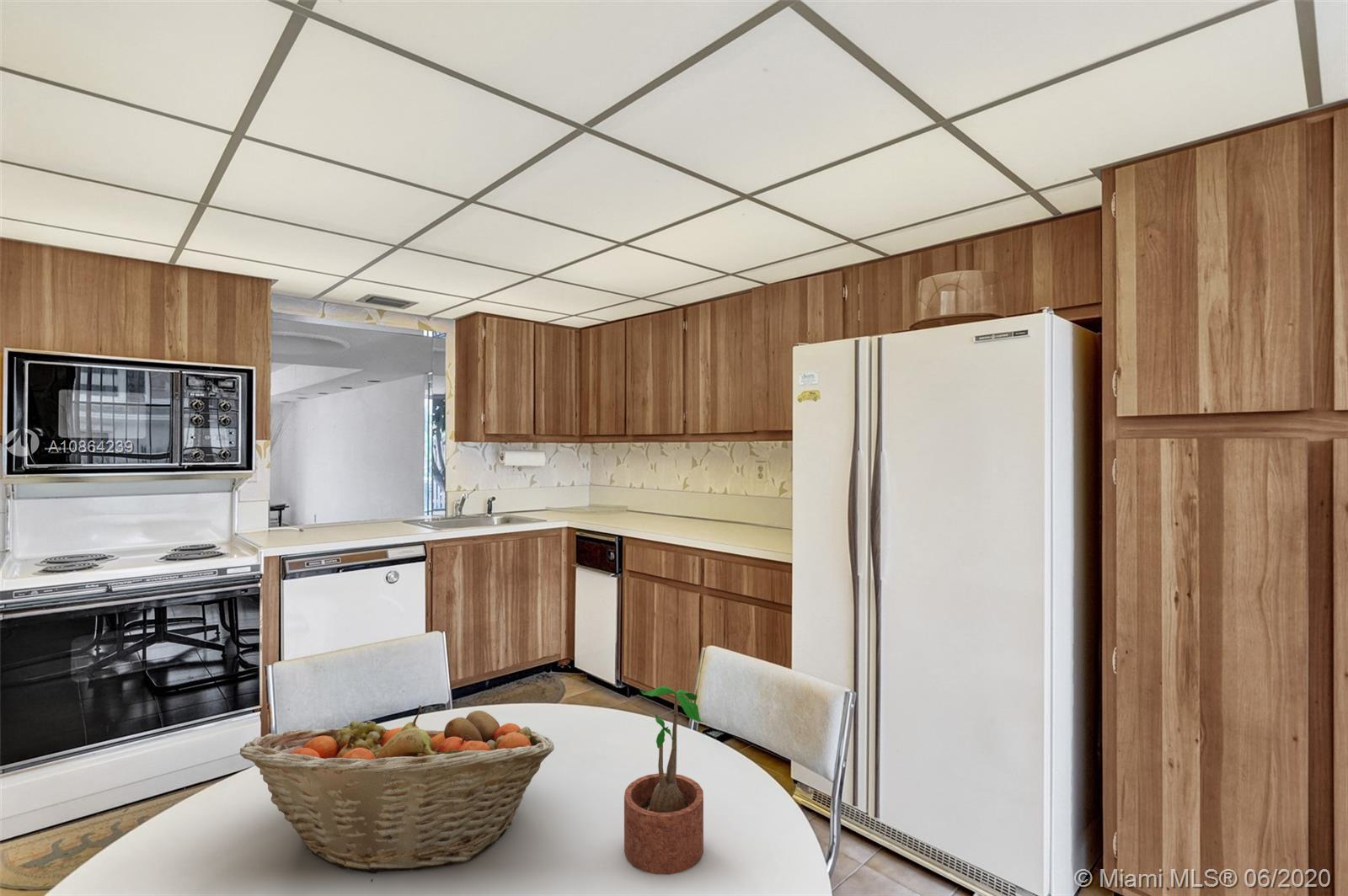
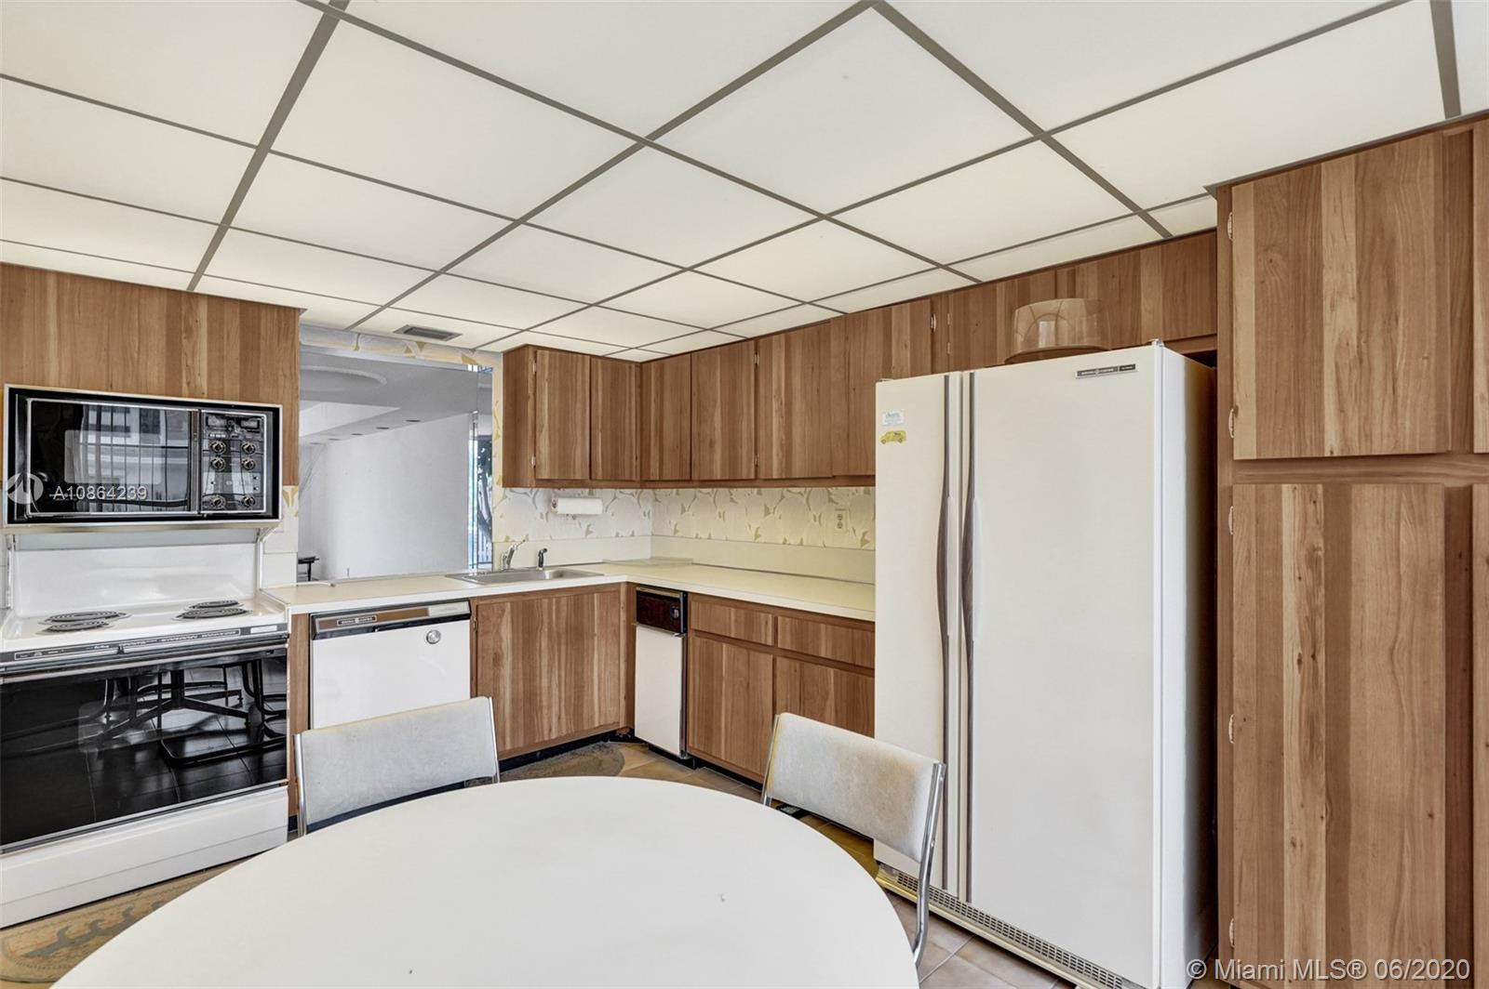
- fruit basket (405, 766)
- potted plant (671, 767)
